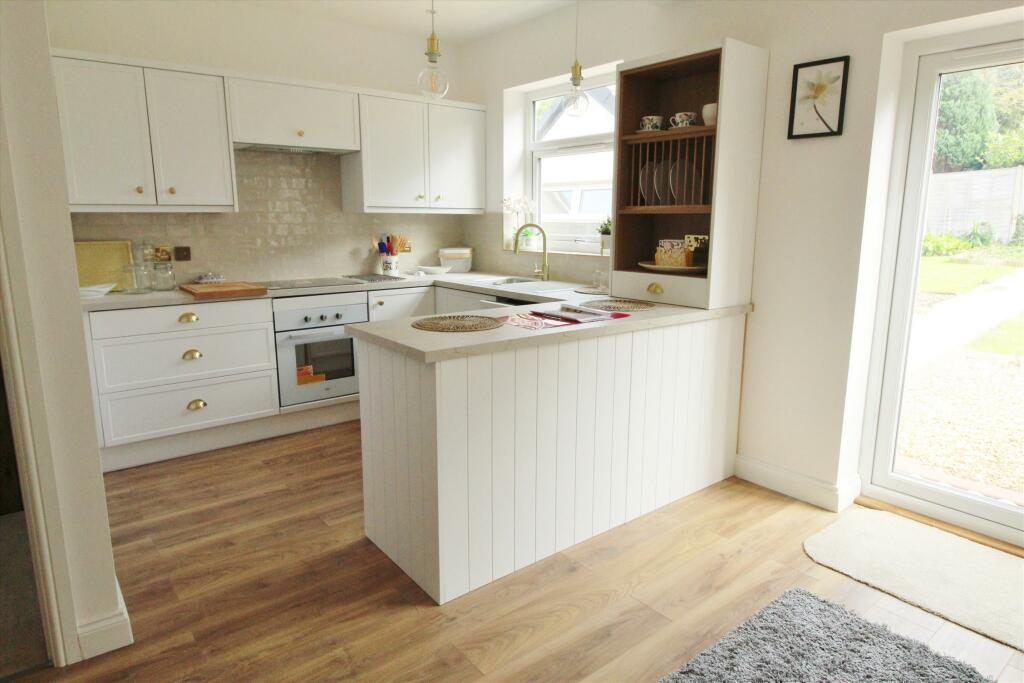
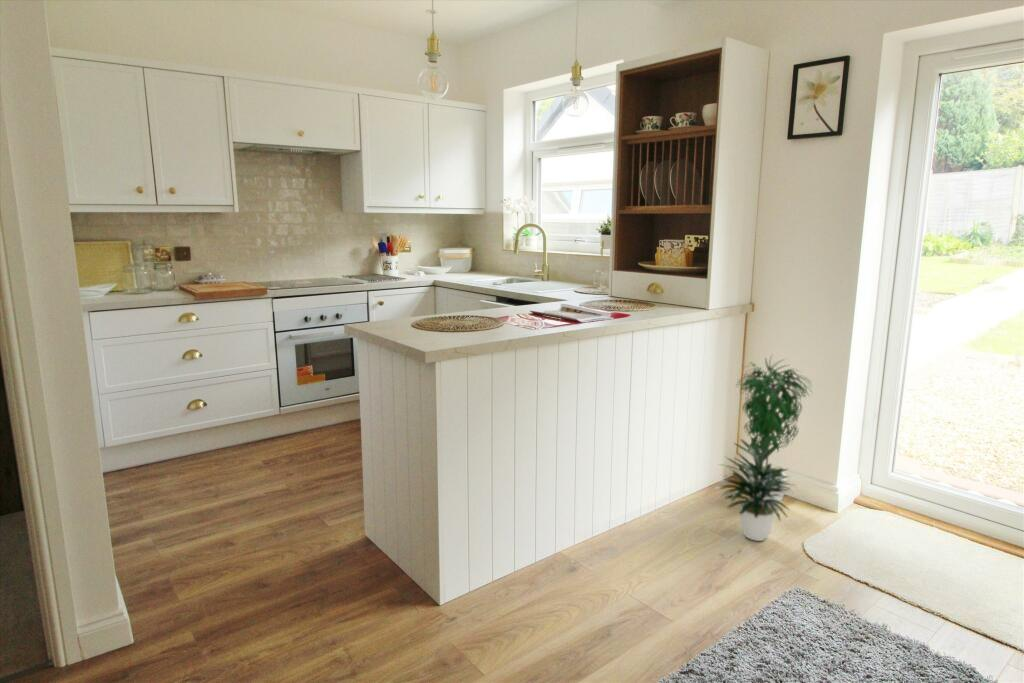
+ potted plant (763, 441)
